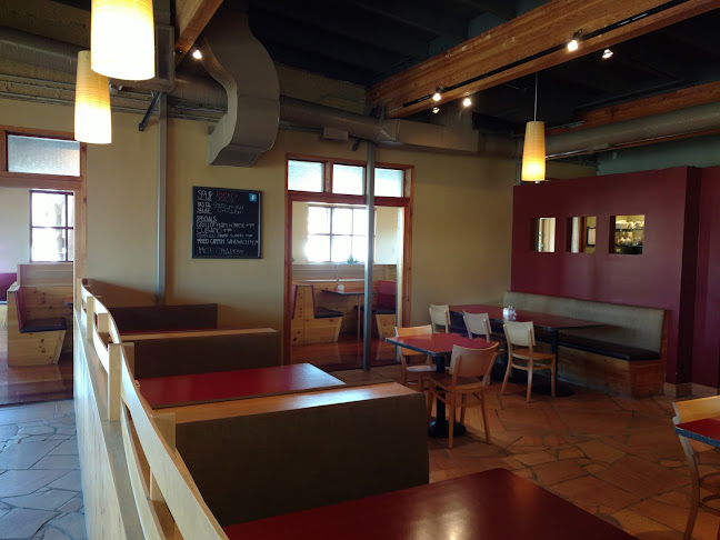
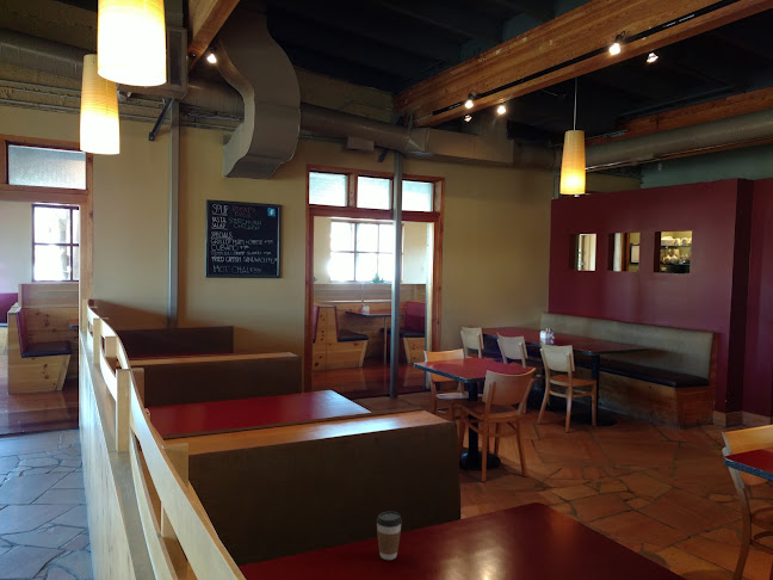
+ coffee cup (388, 535)
